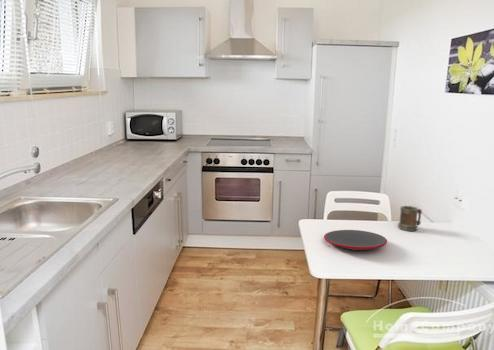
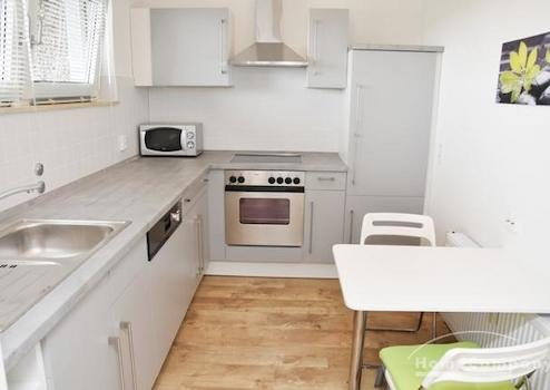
- plate (354, 240)
- mug (410, 218)
